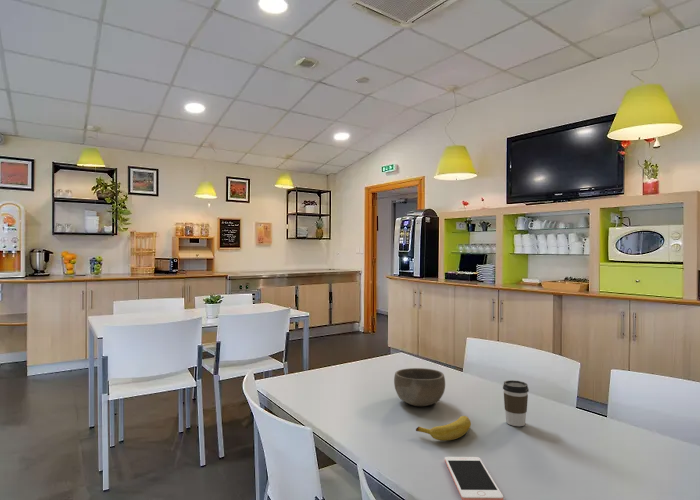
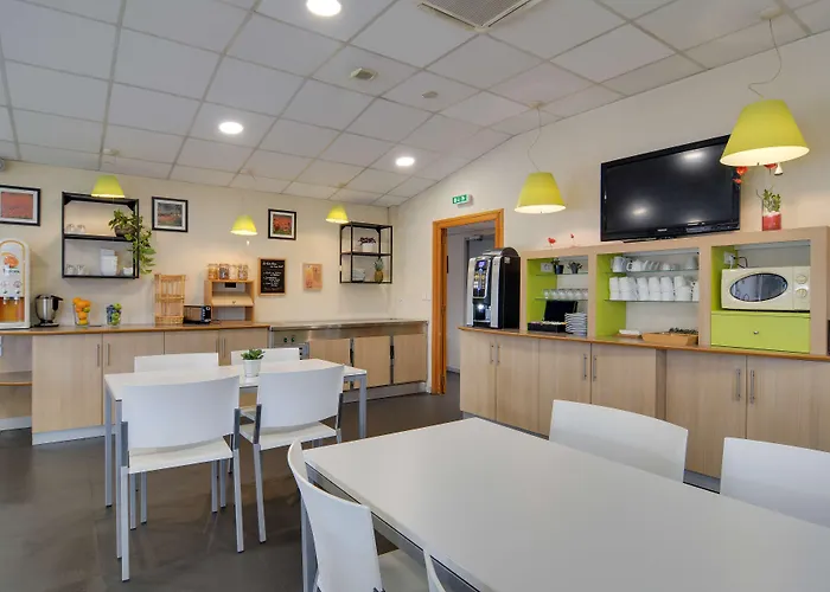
- coffee cup (515, 403)
- cell phone (471, 477)
- banana (448, 426)
- bowl (419, 387)
